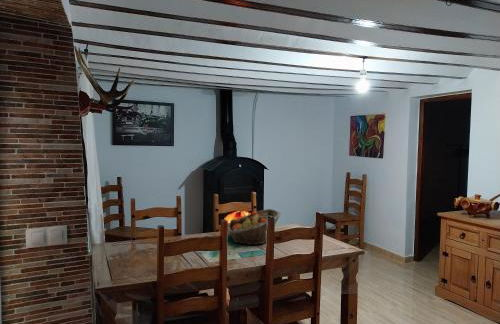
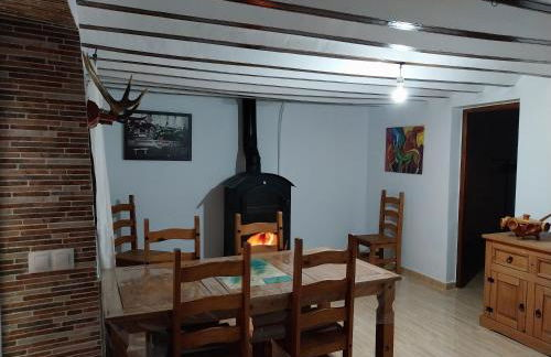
- fruit basket (253, 225)
